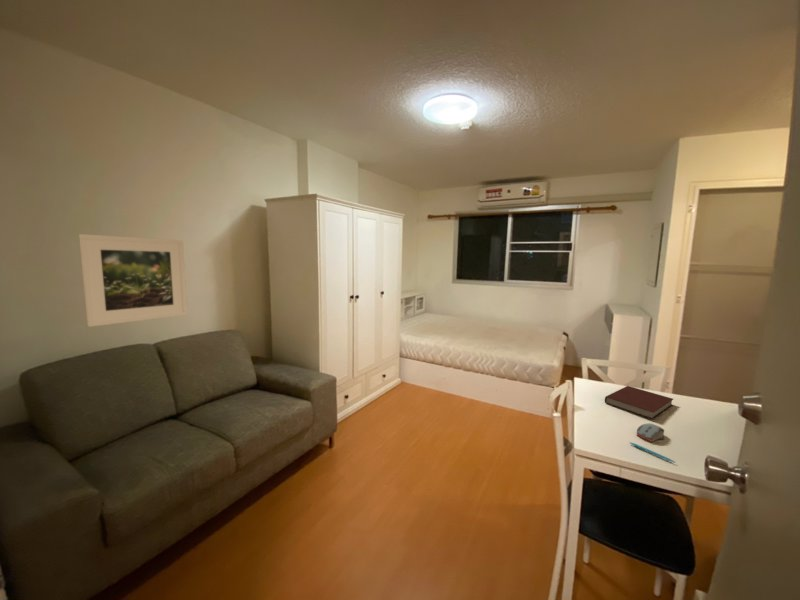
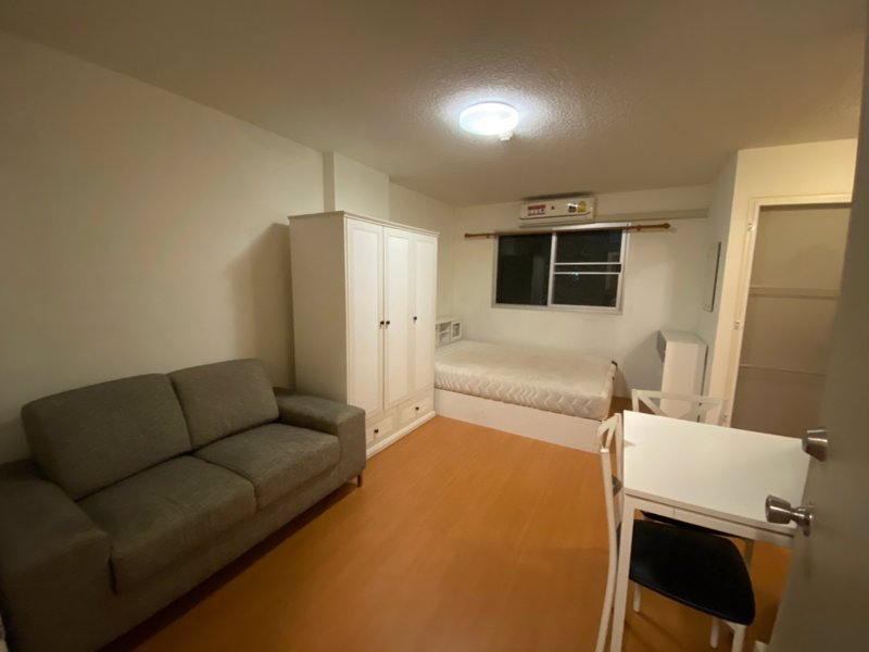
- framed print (139, 279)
- pen (651, 451)
- notebook (638, 400)
- computer mouse (651, 430)
